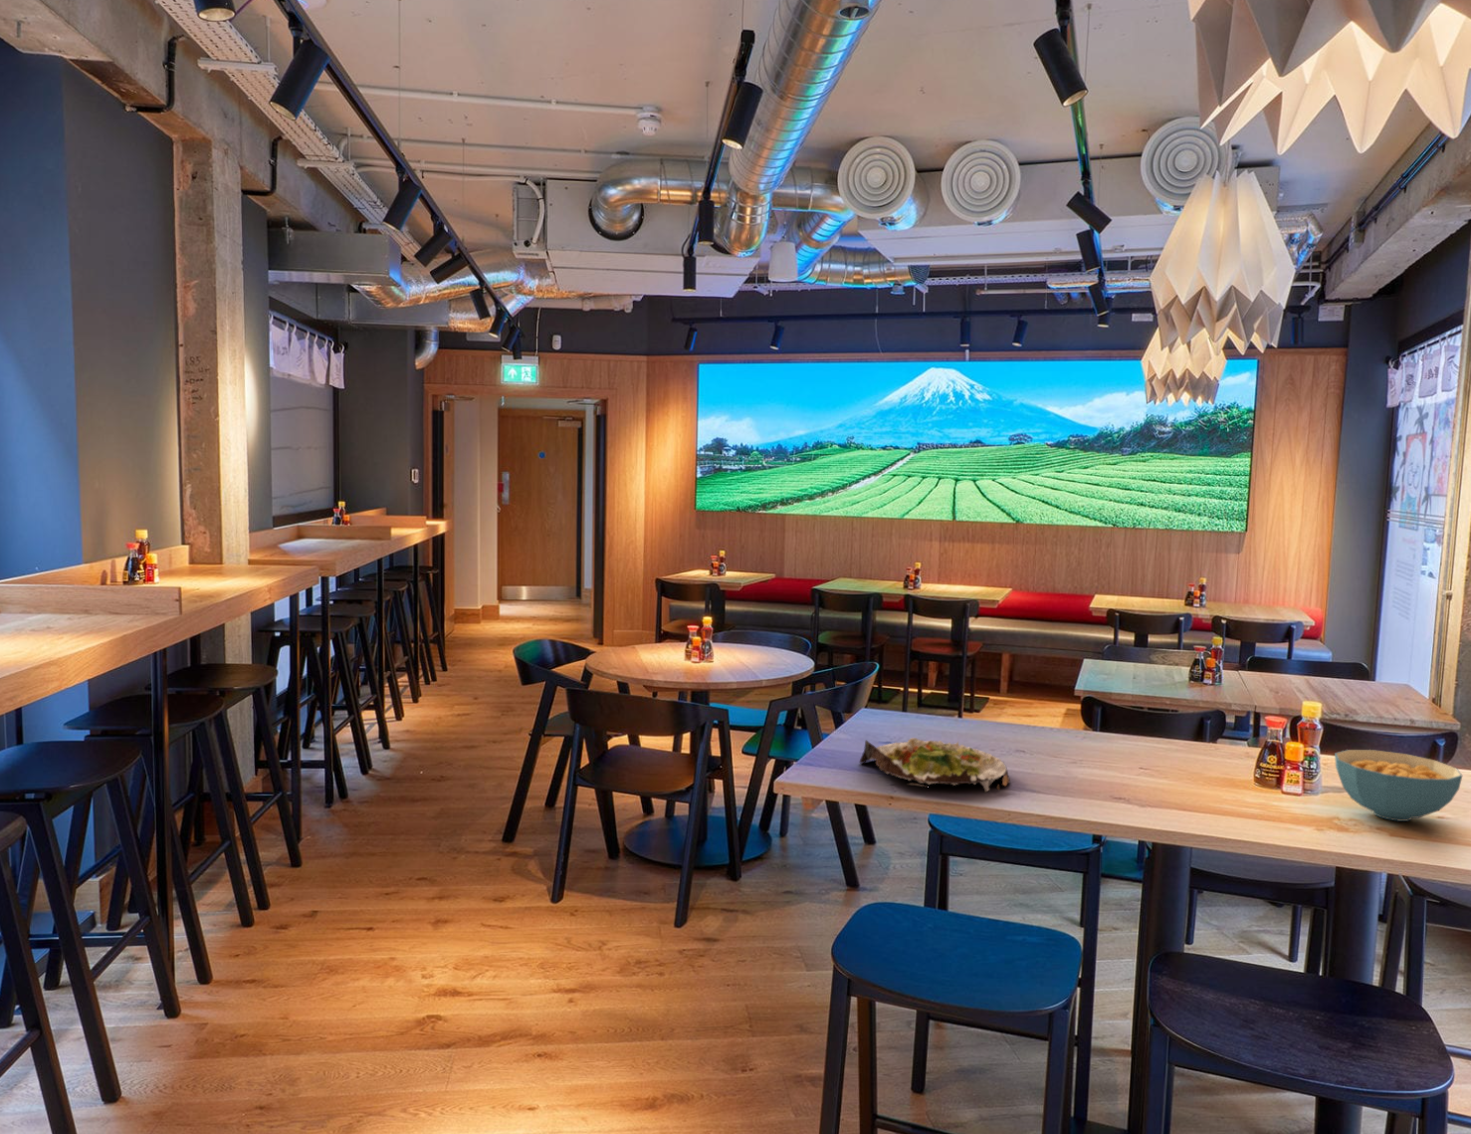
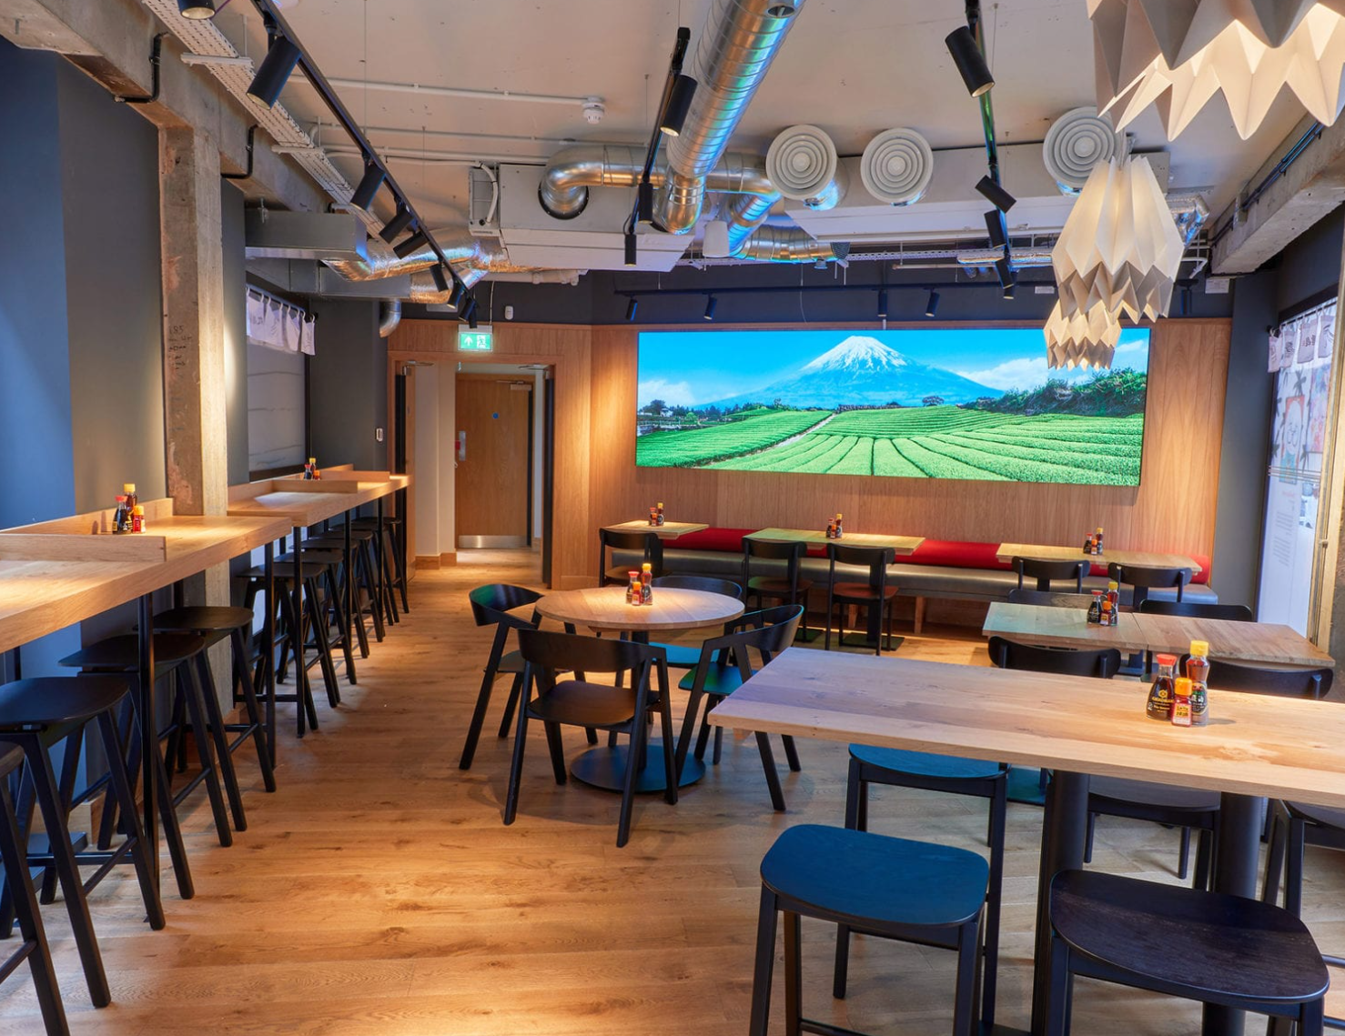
- salad plate (937, 759)
- cereal bowl (1394, 790)
